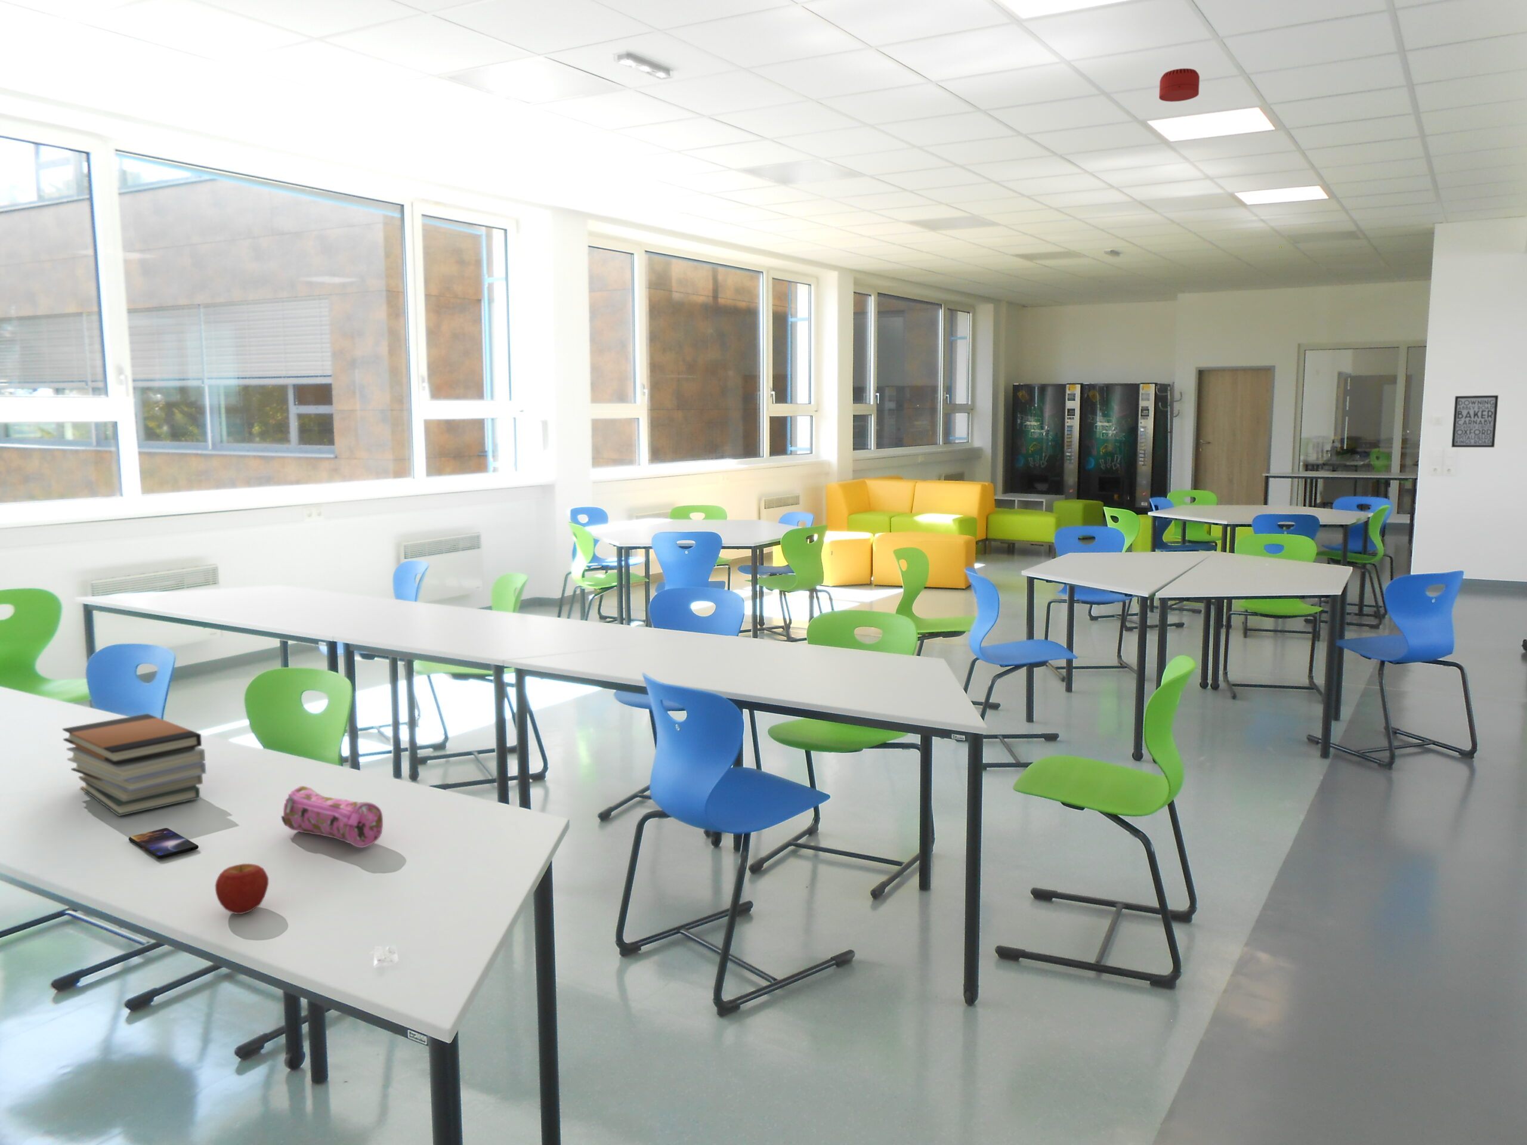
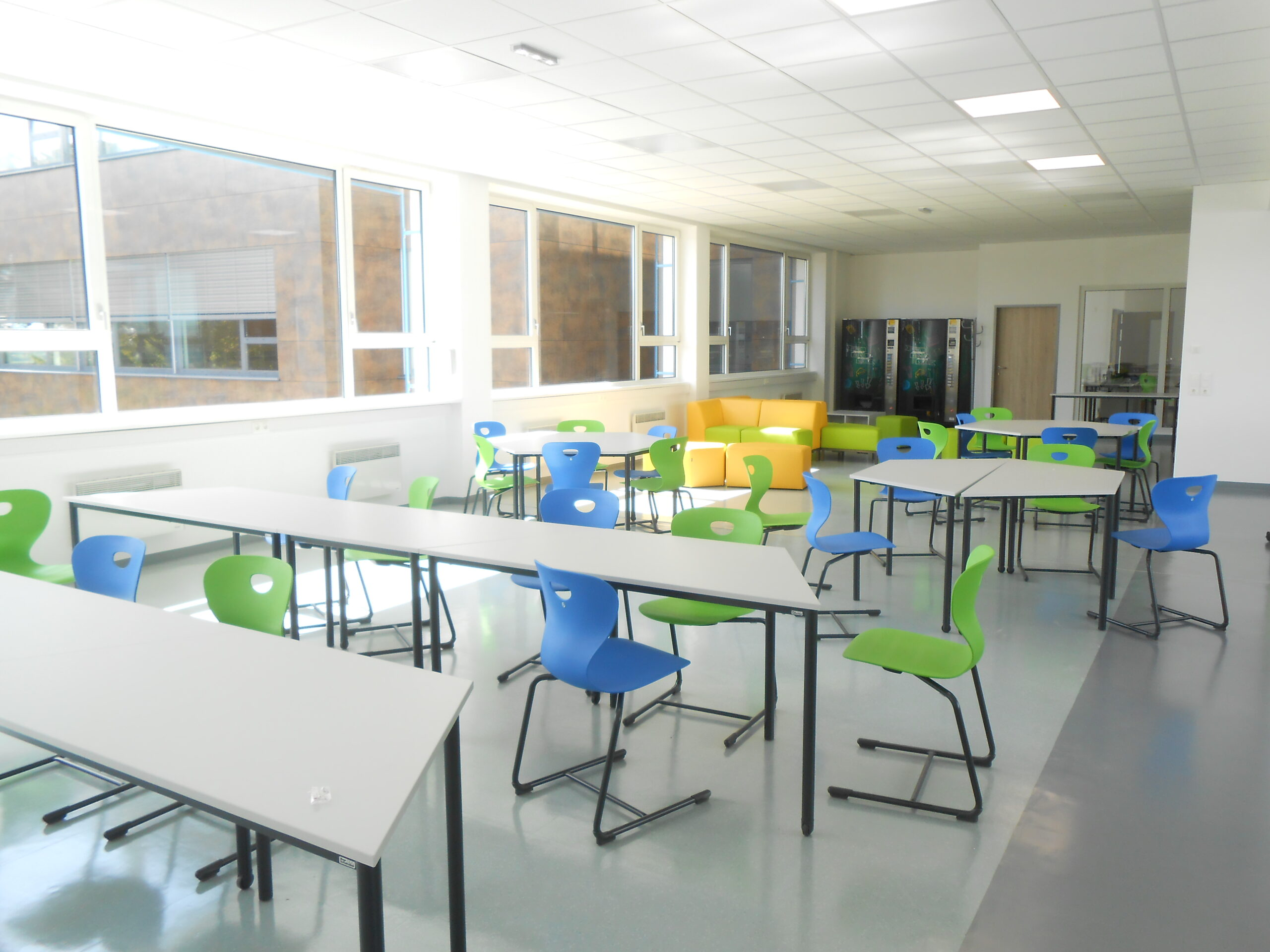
- smoke detector (1180, 84)
- book stack (136, 763)
- wall art (1474, 421)
- smartphone (162, 843)
- apple (242, 888)
- pencil case (332, 817)
